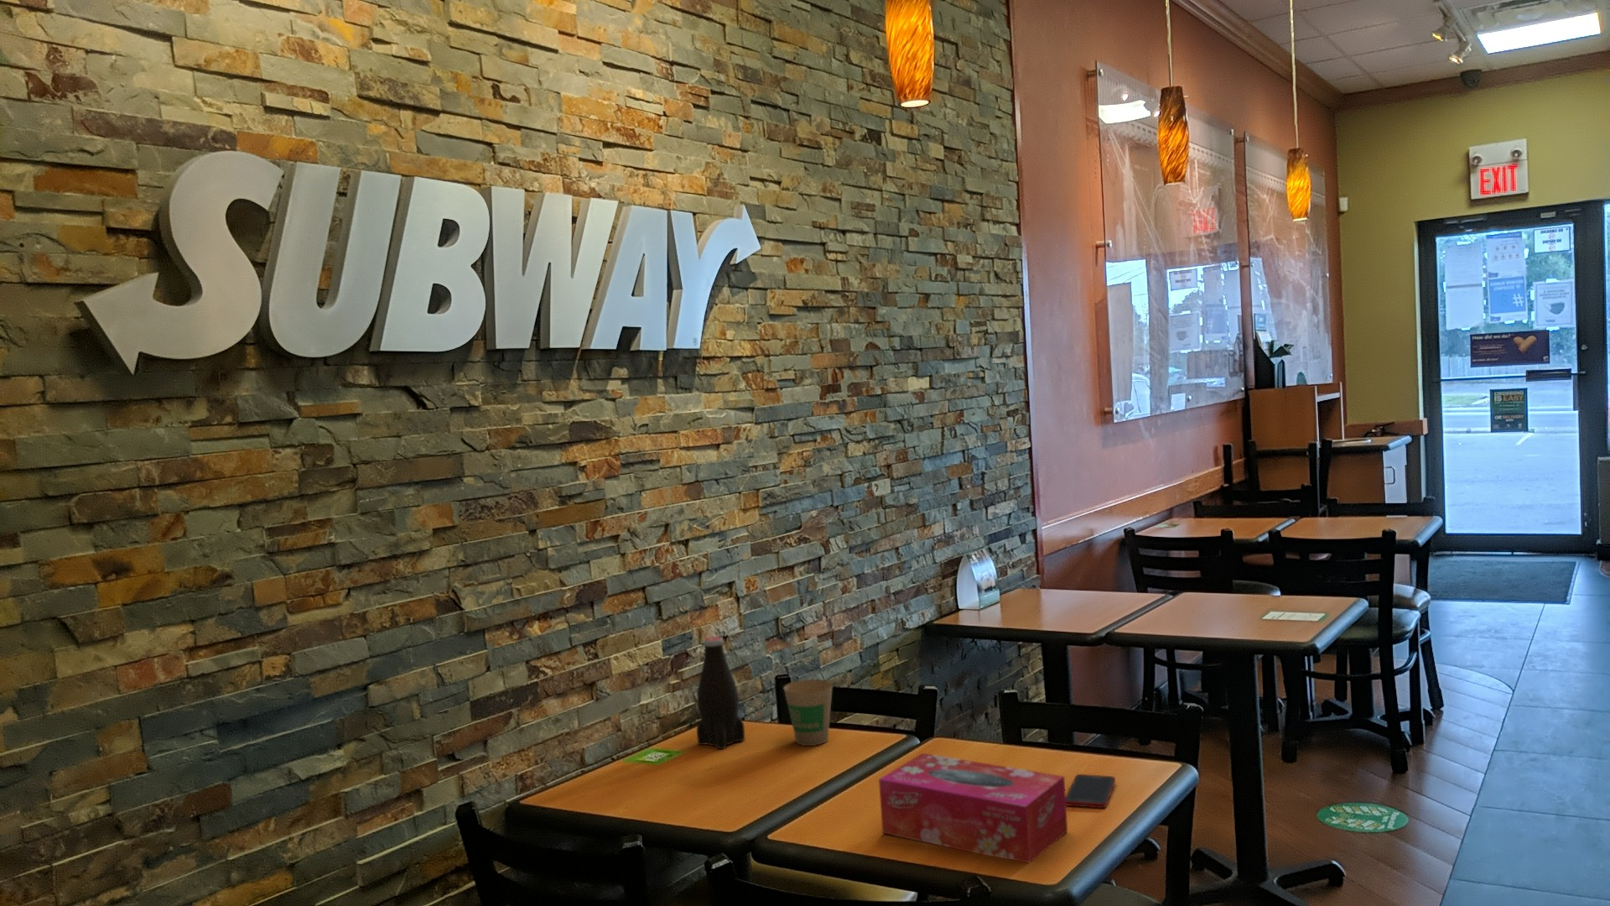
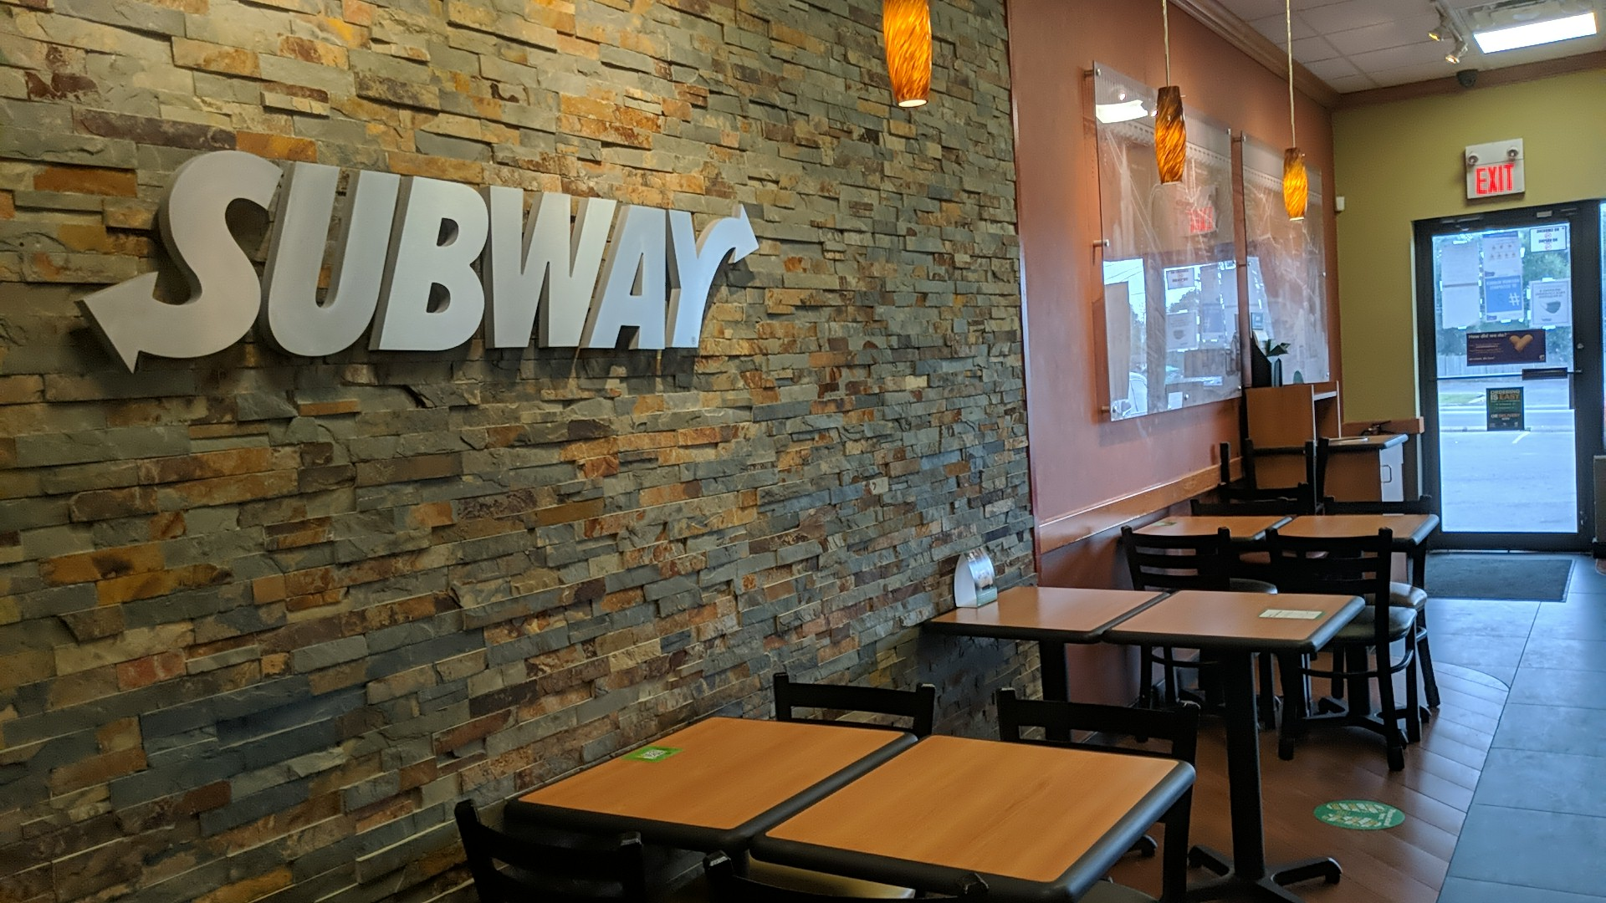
- paper cup (811, 714)
- cell phone (1090, 790)
- tissue box (972, 804)
- soda bottle (717, 689)
